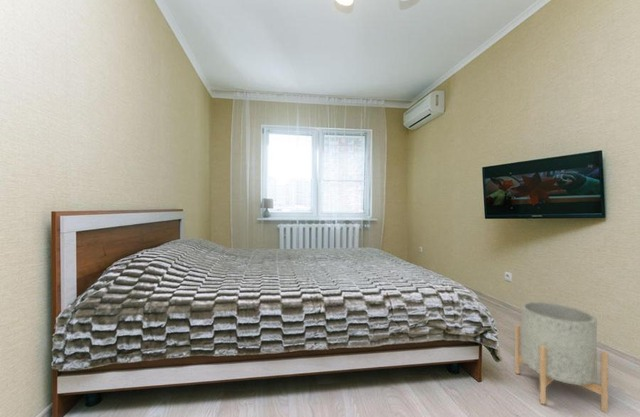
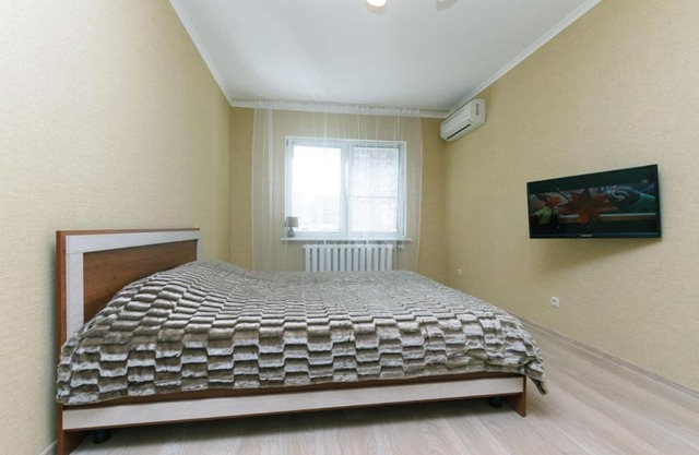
- planter (556, 350)
